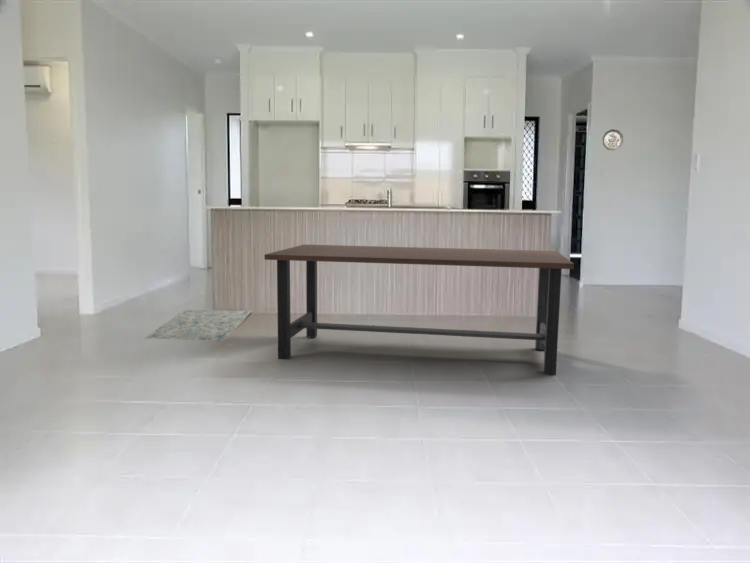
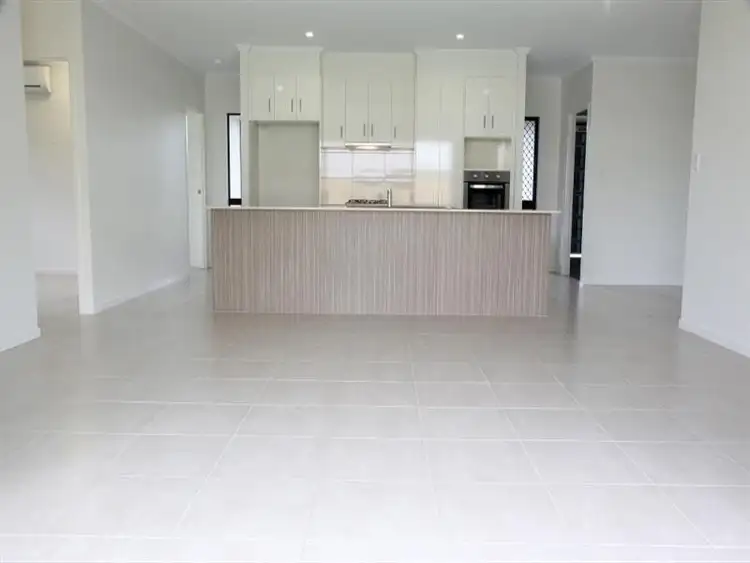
- decorative plate (612, 140)
- dining table (418, 328)
- rug (201, 324)
